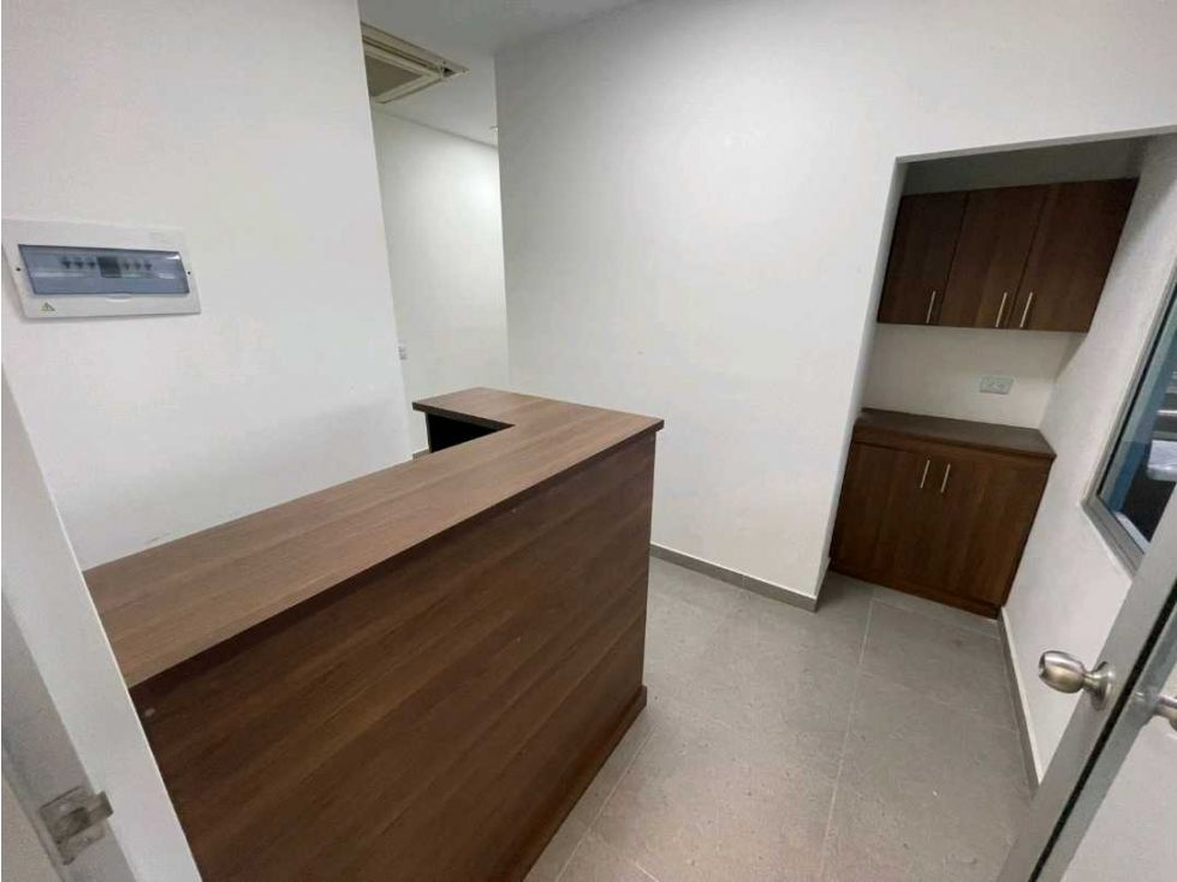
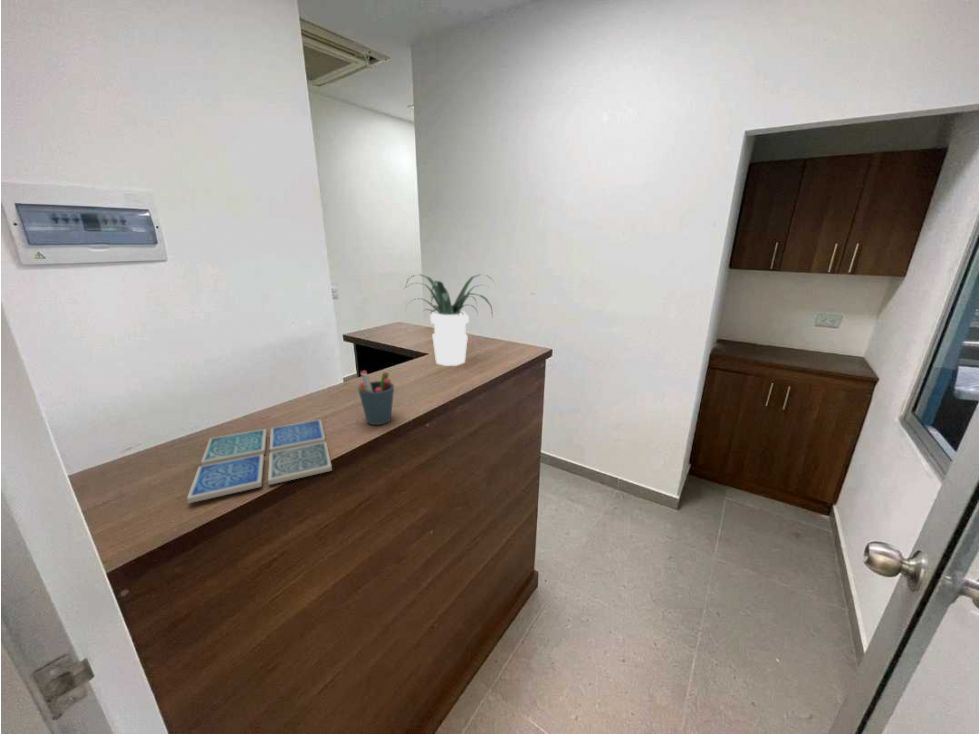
+ potted plant (451, 319)
+ drink coaster (264, 453)
+ pen holder (376, 394)
